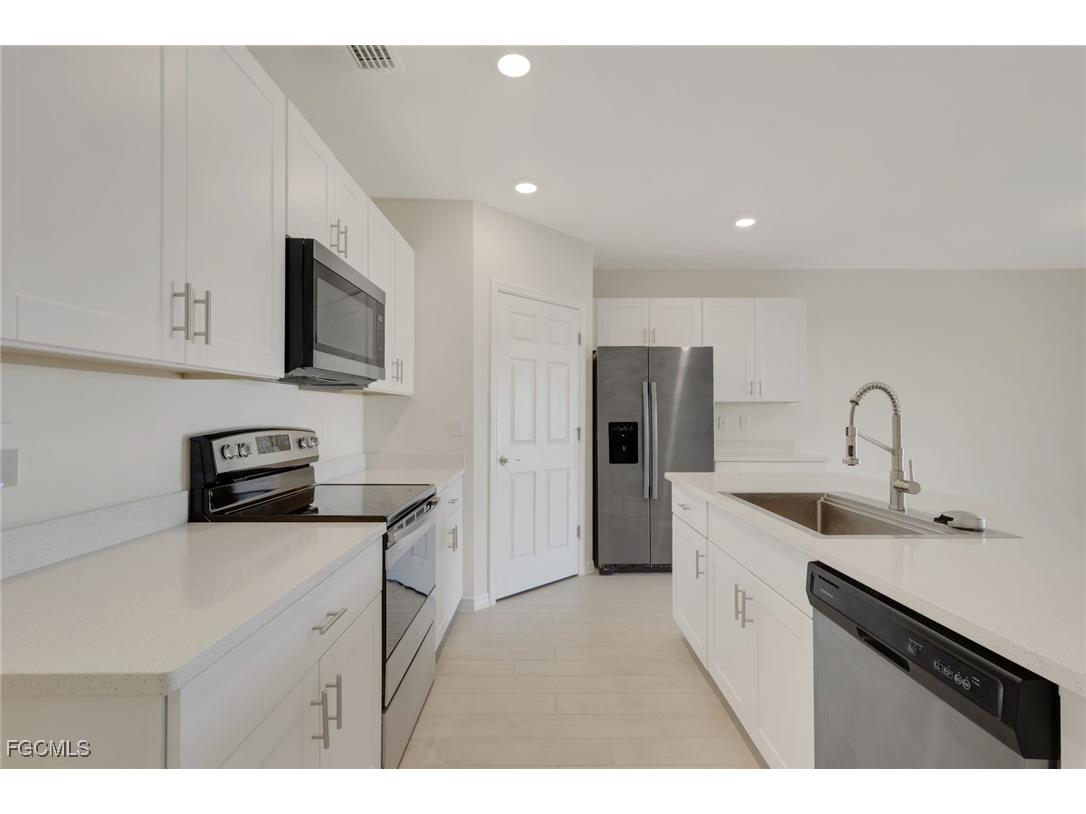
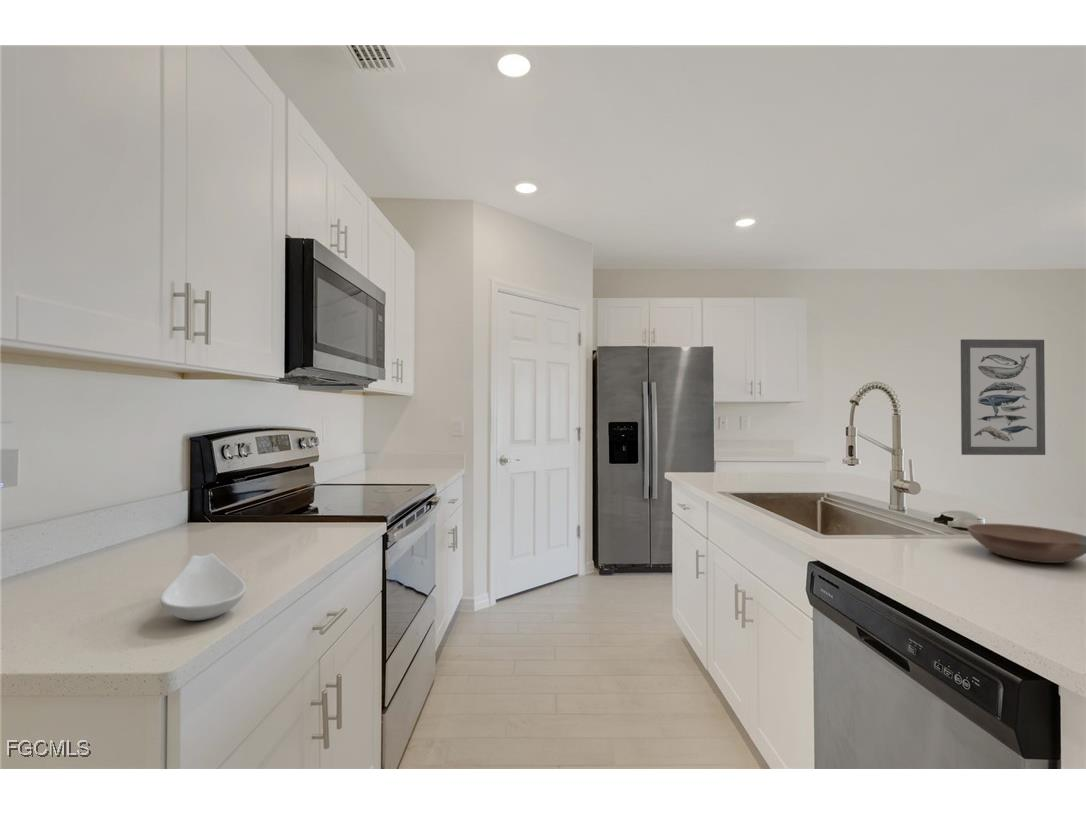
+ spoon rest (202, 583)
+ wall art (1002, 397)
+ bowl (1028, 544)
